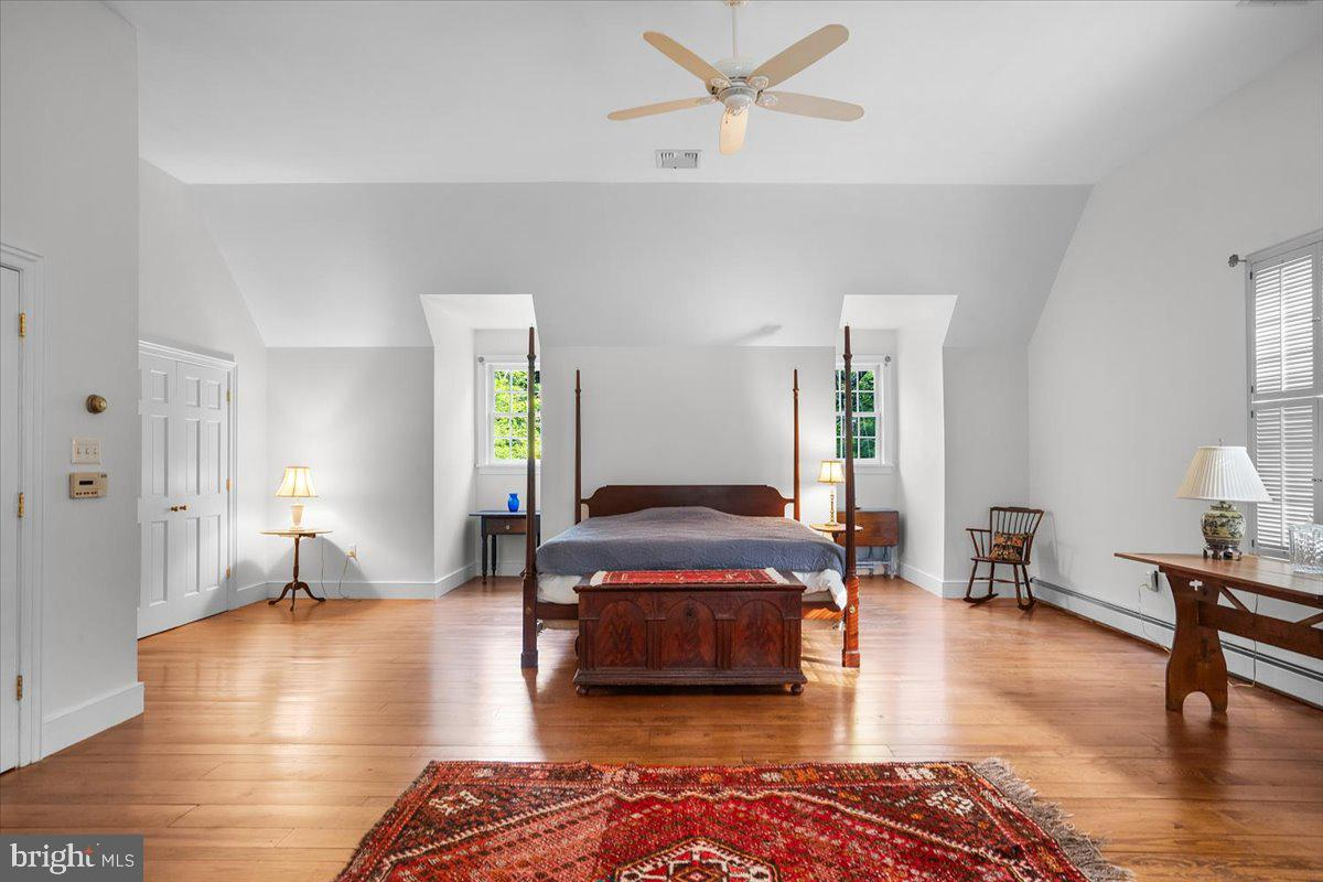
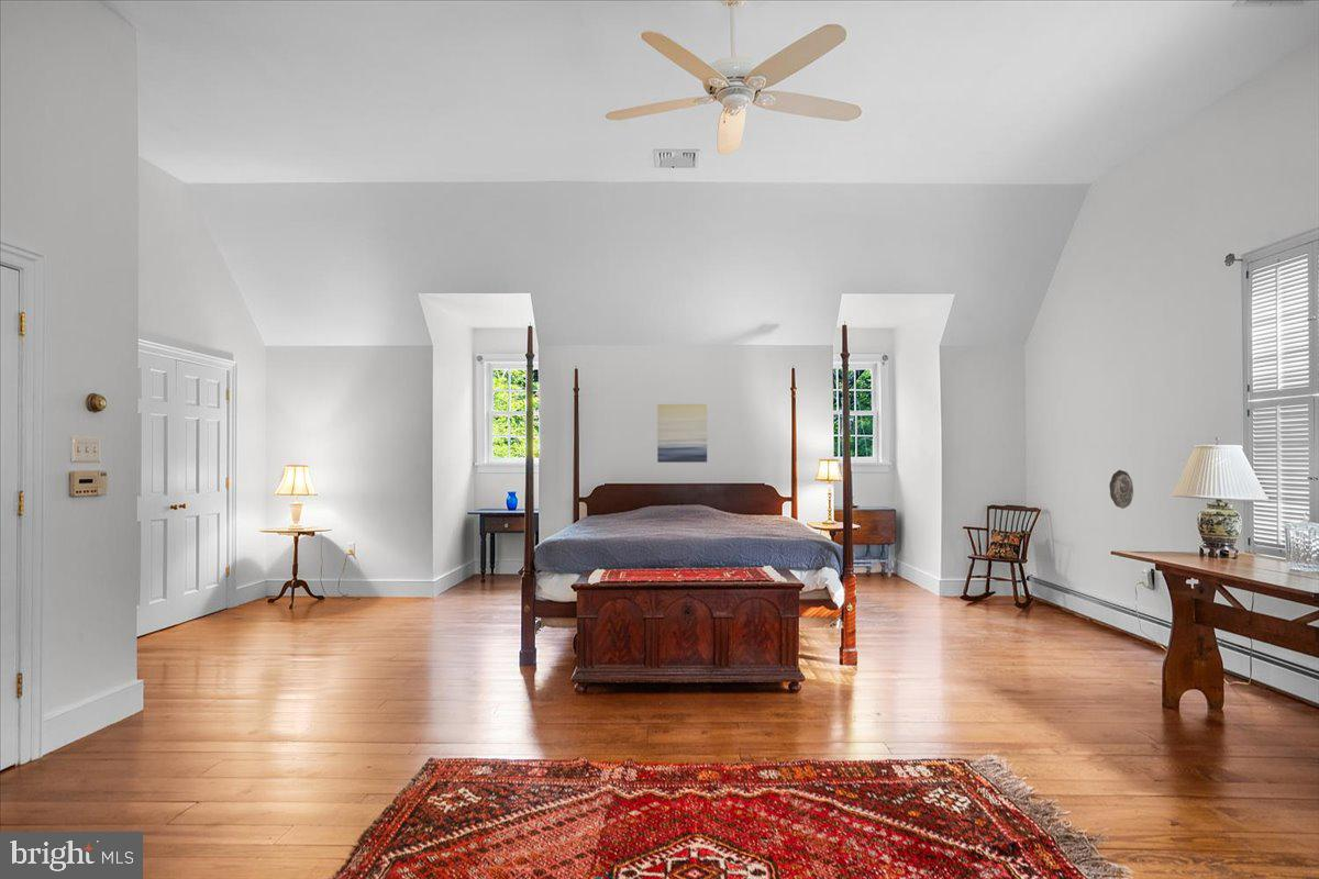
+ decorative plate (1122, 489)
+ wall art (681, 433)
